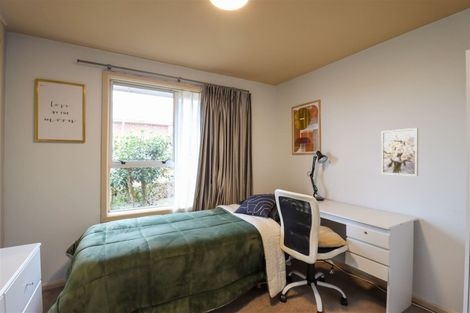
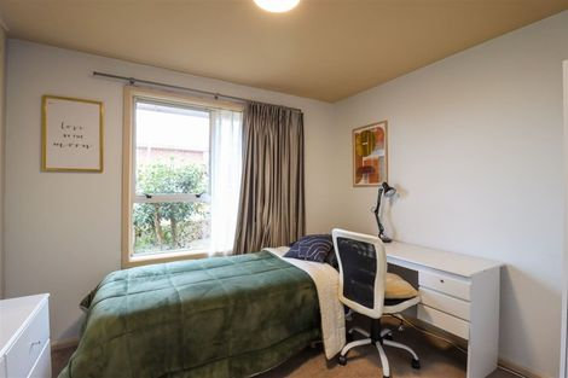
- wall art (398, 152)
